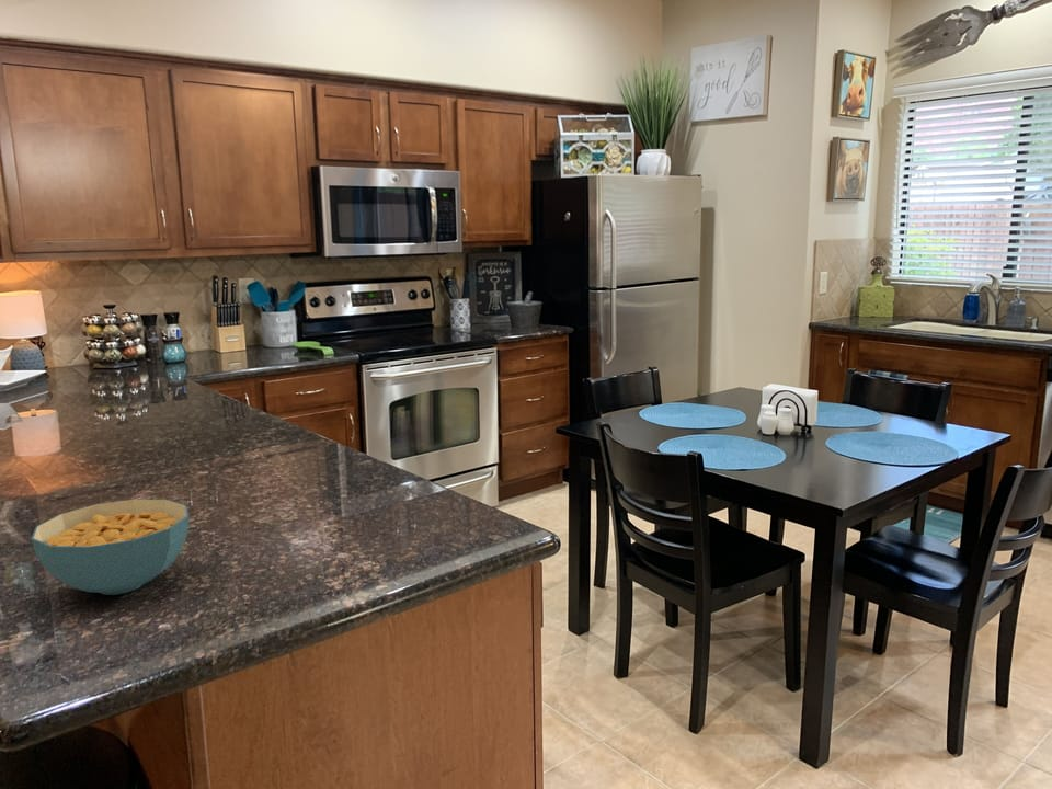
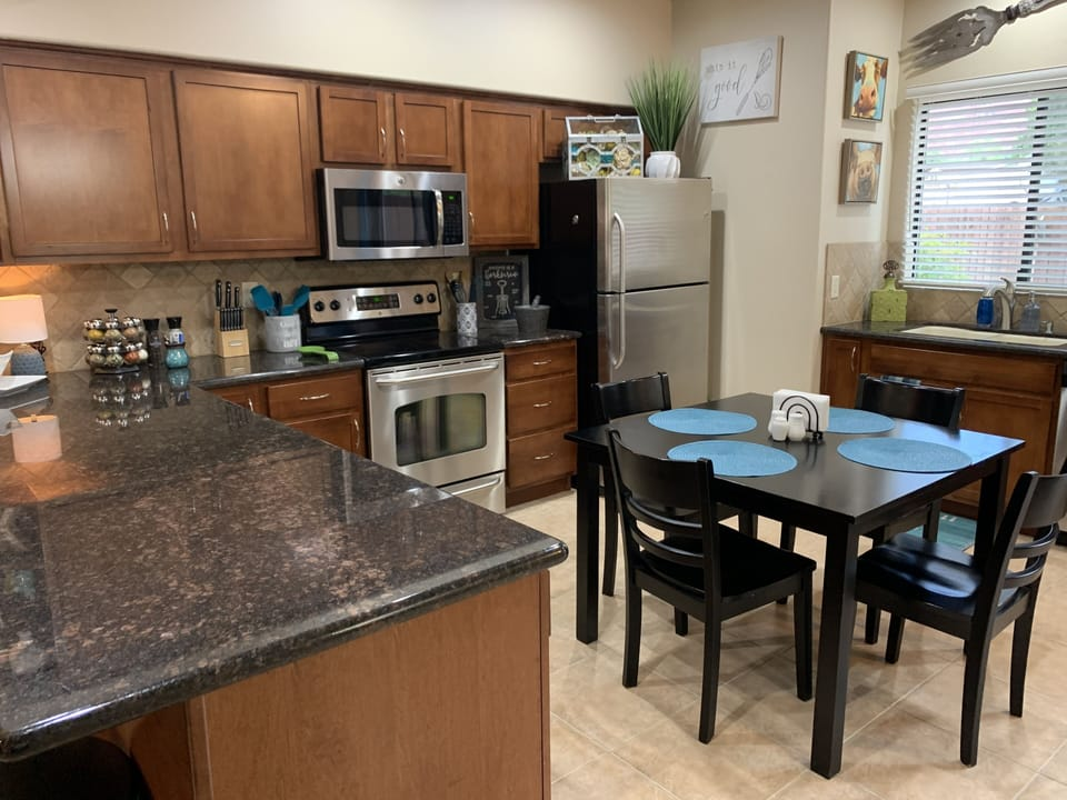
- cereal bowl (116, 553)
